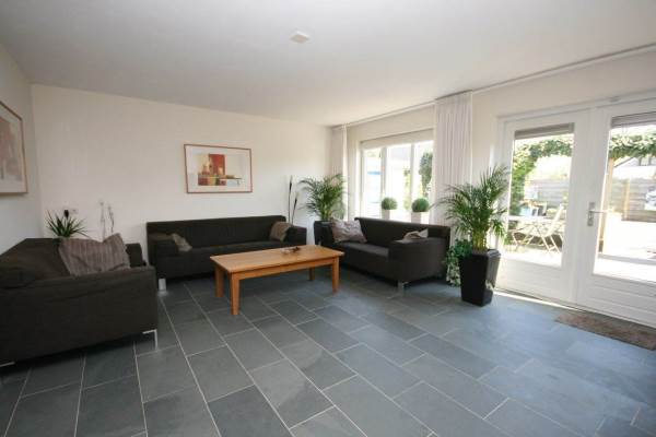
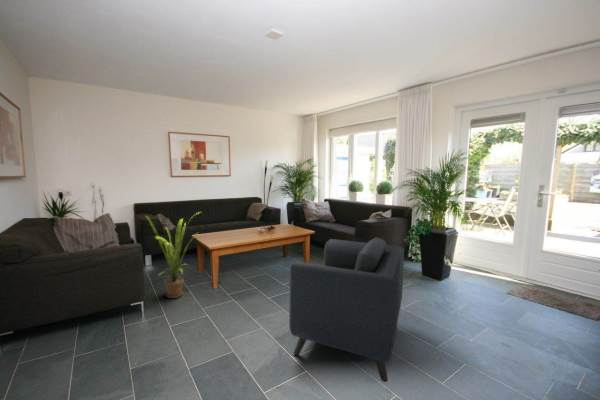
+ armchair (350, 291)
+ house plant (178, 253)
